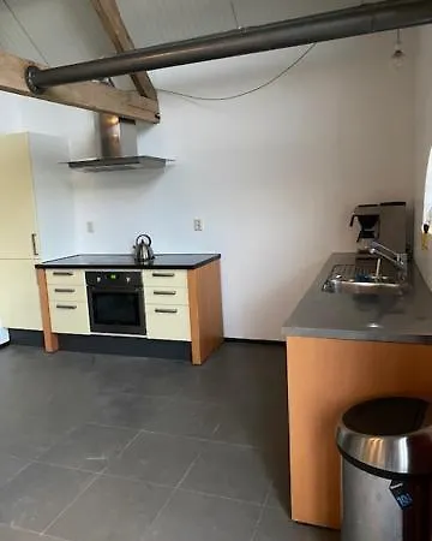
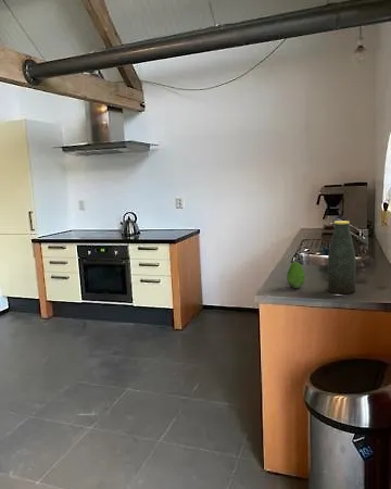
+ fruit (295, 274)
+ bottle (341, 256)
